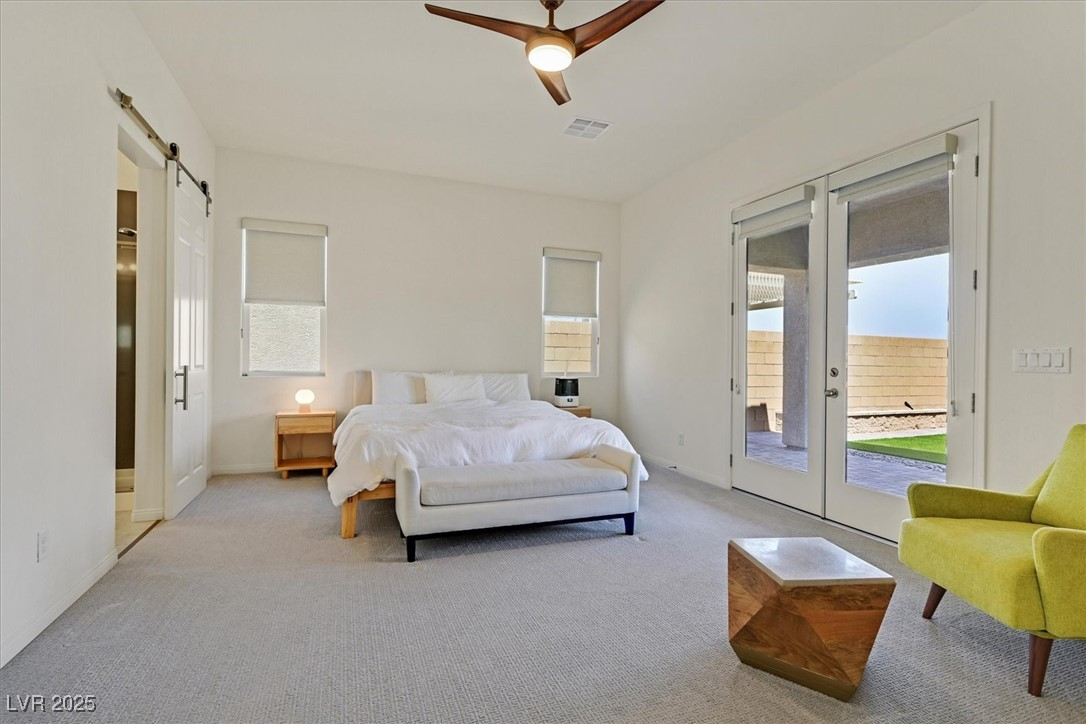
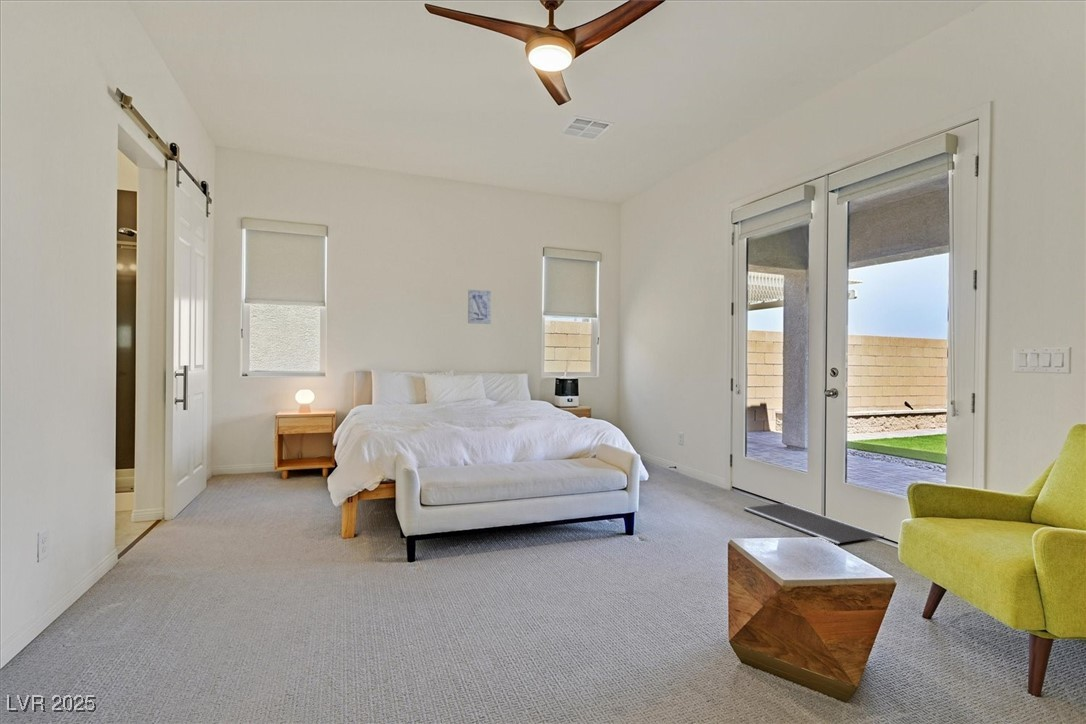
+ wall art (479, 306)
+ door mat (808, 521)
